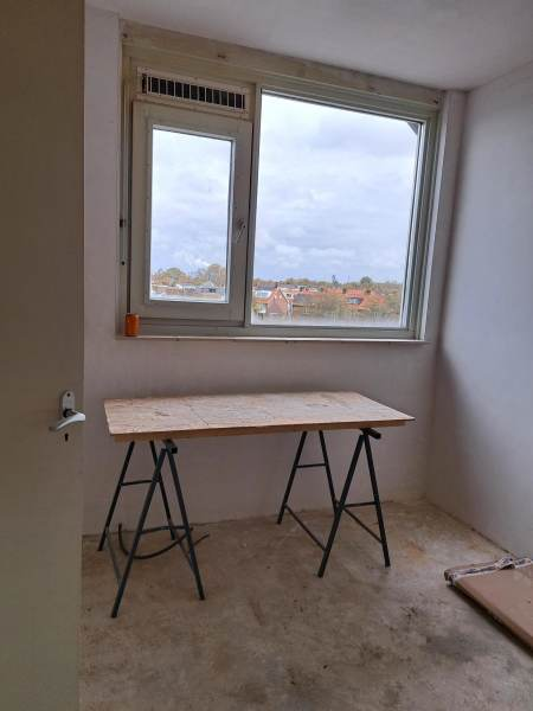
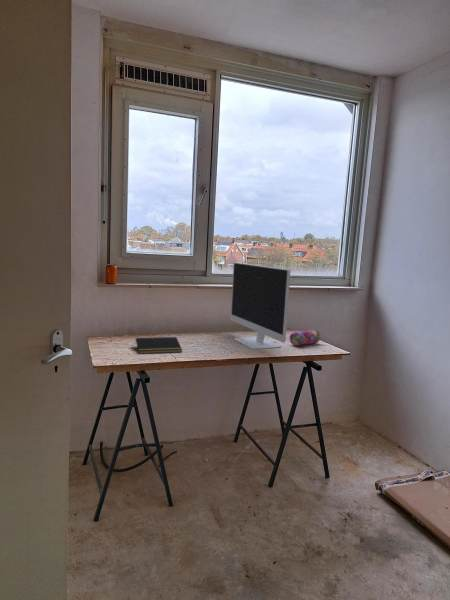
+ computer monitor (259, 304)
+ pencil case (305, 337)
+ notepad (158, 344)
